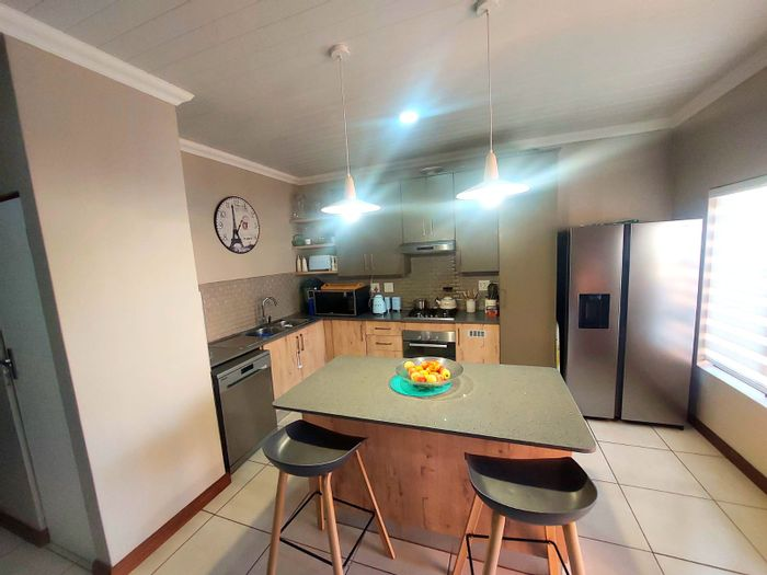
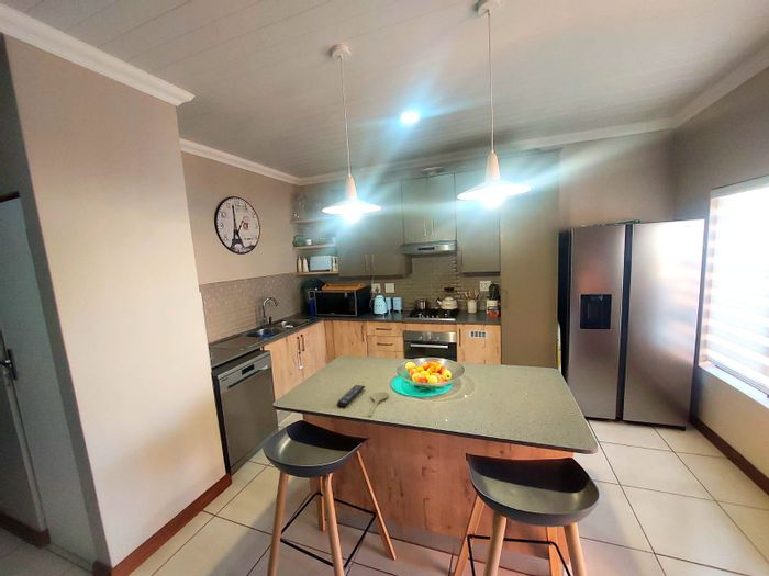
+ remote control (352, 395)
+ spoon (376, 403)
